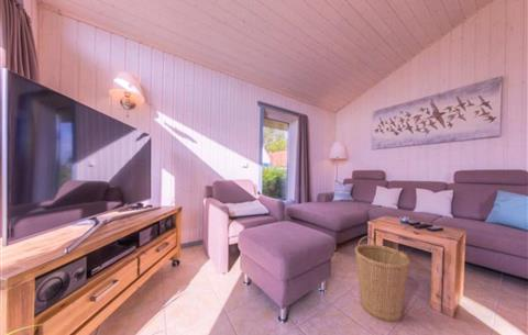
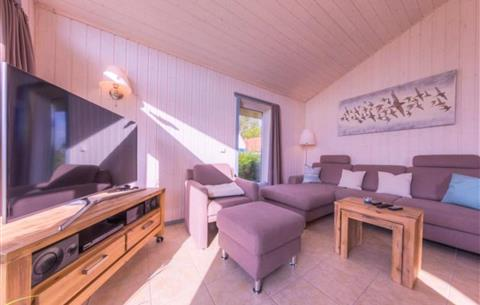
- basket (380, 275)
